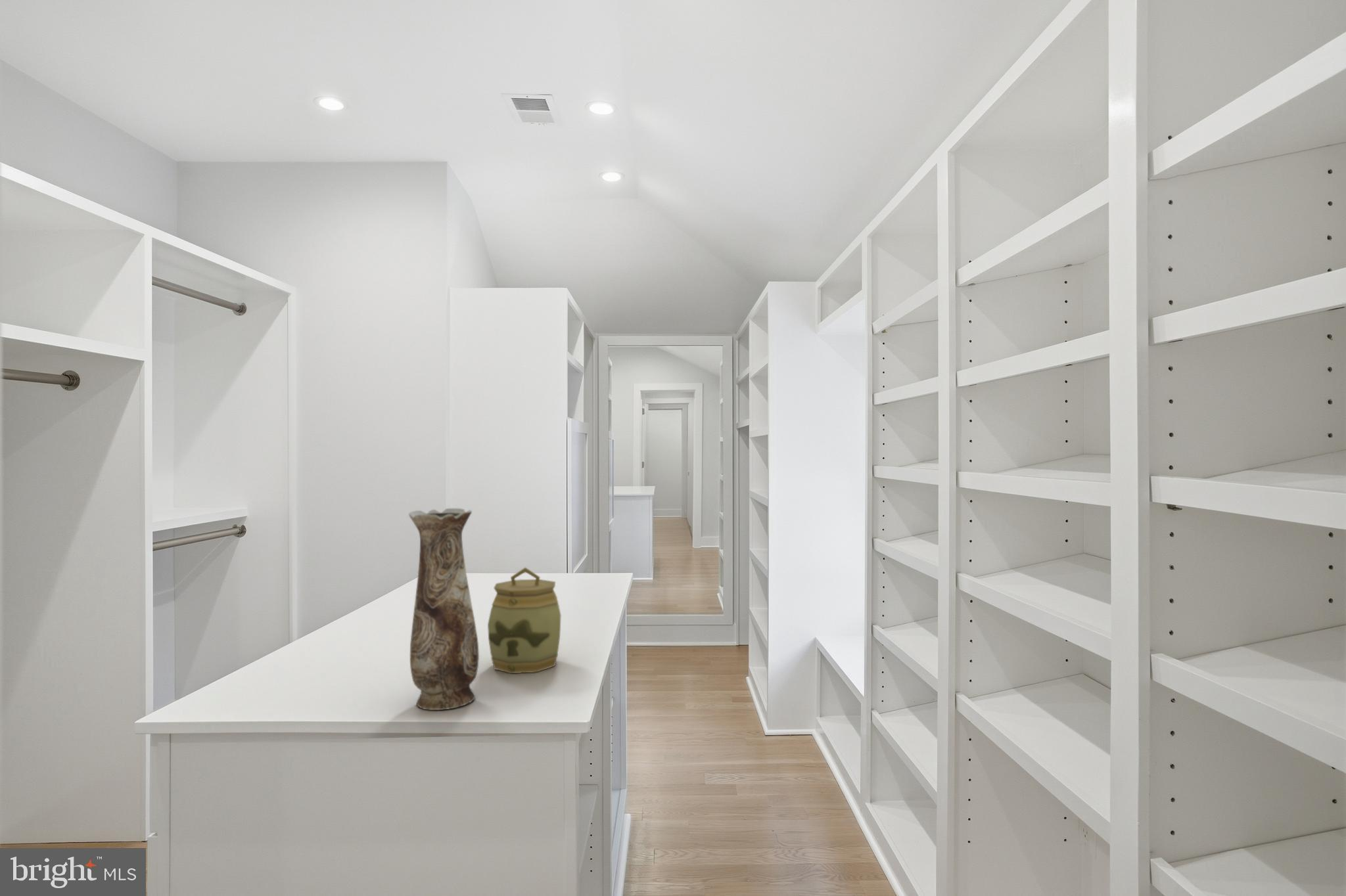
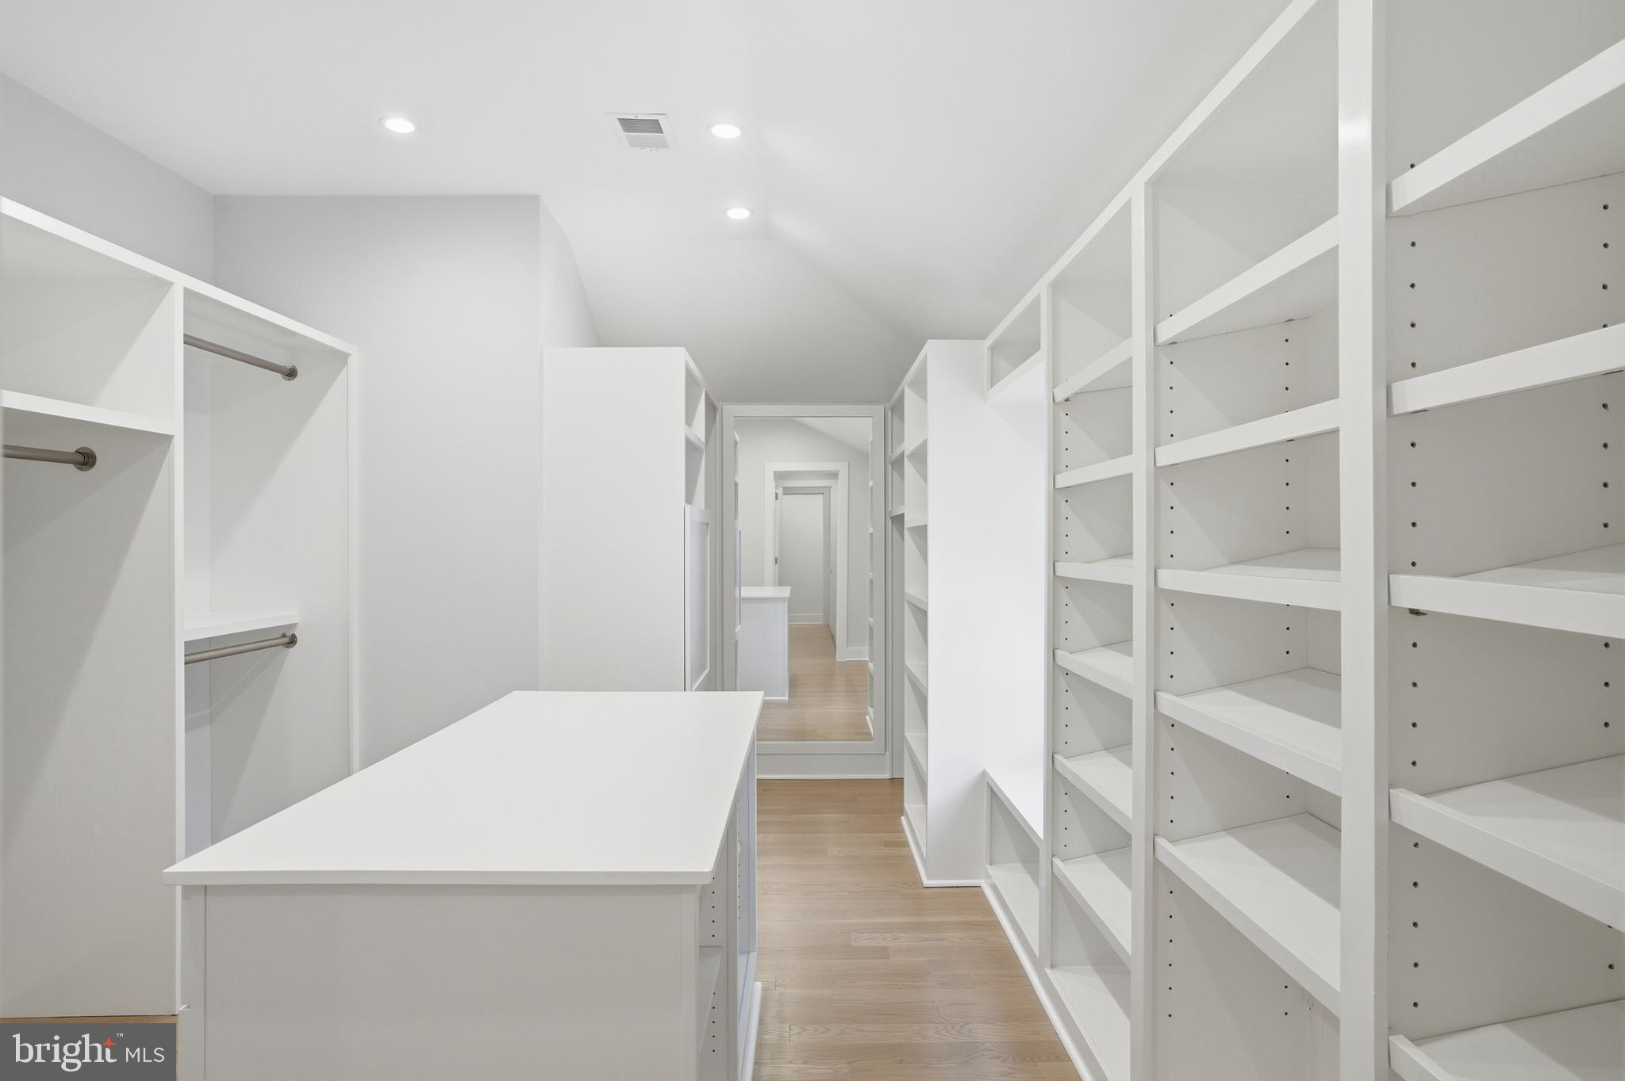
- jar (525, 616)
- vase (444, 606)
